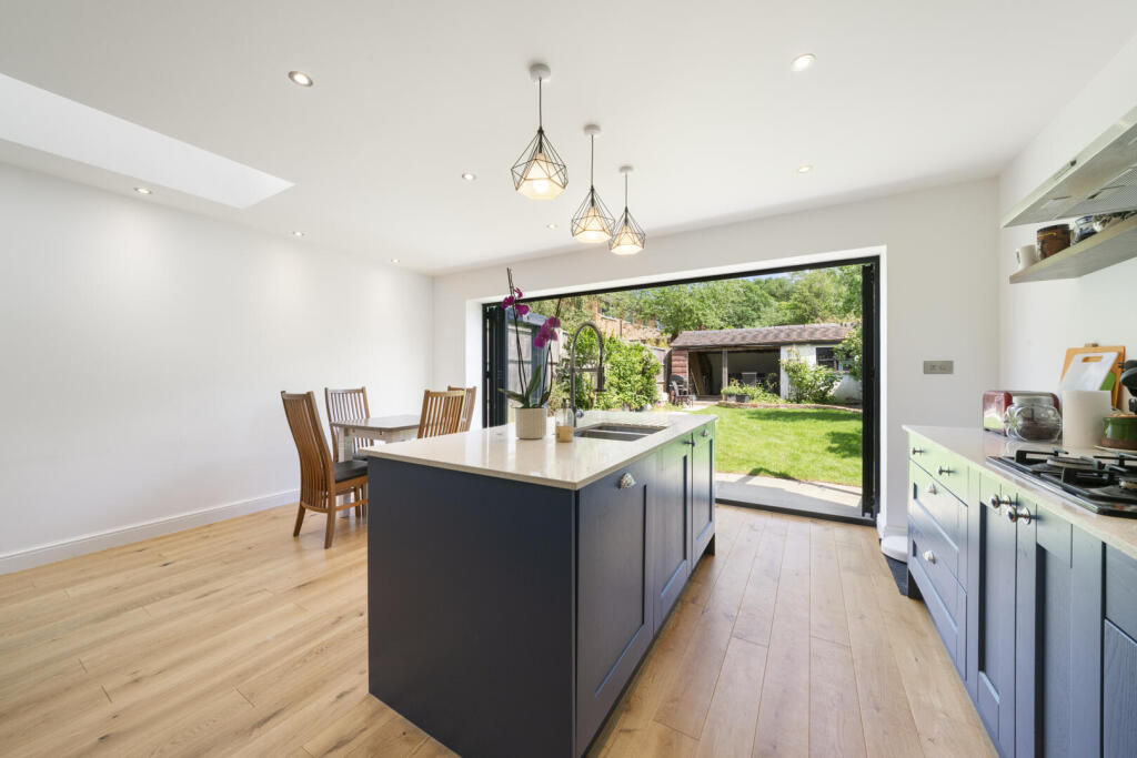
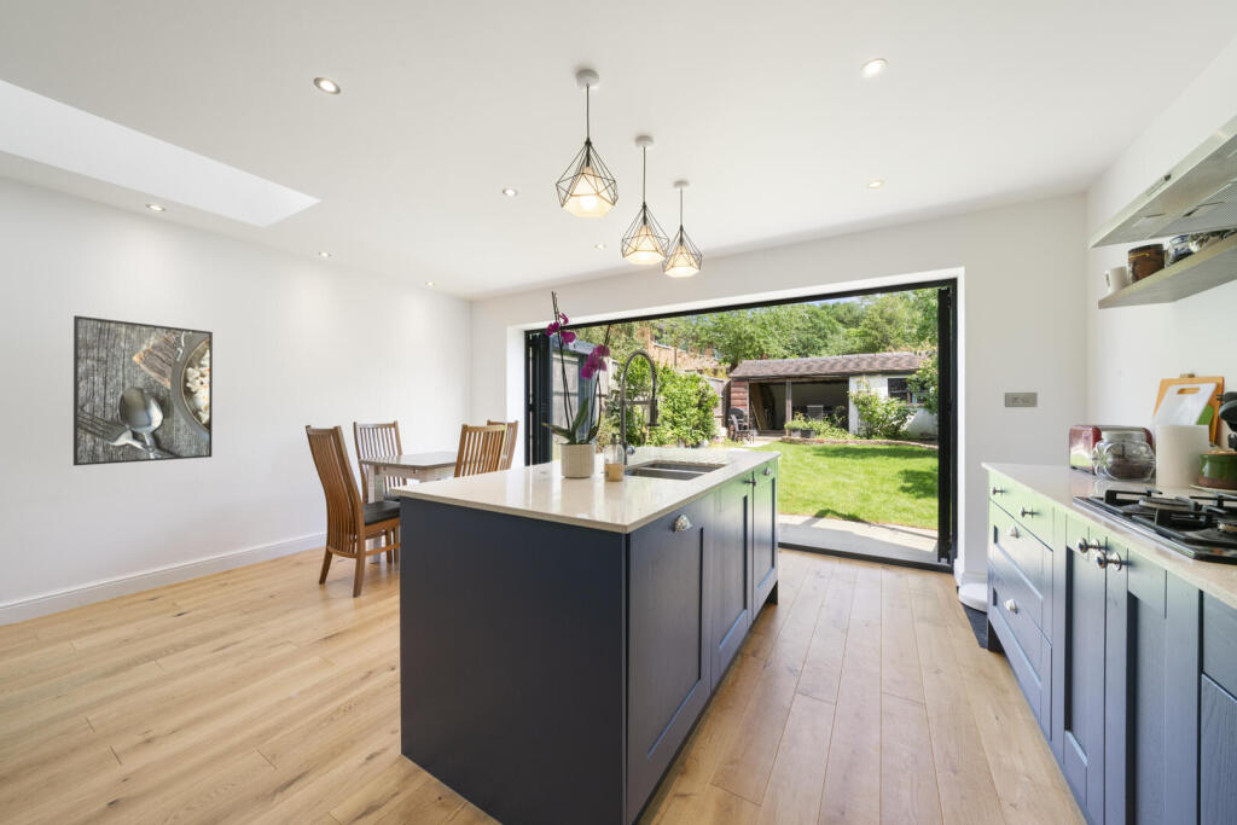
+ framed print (149, 393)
